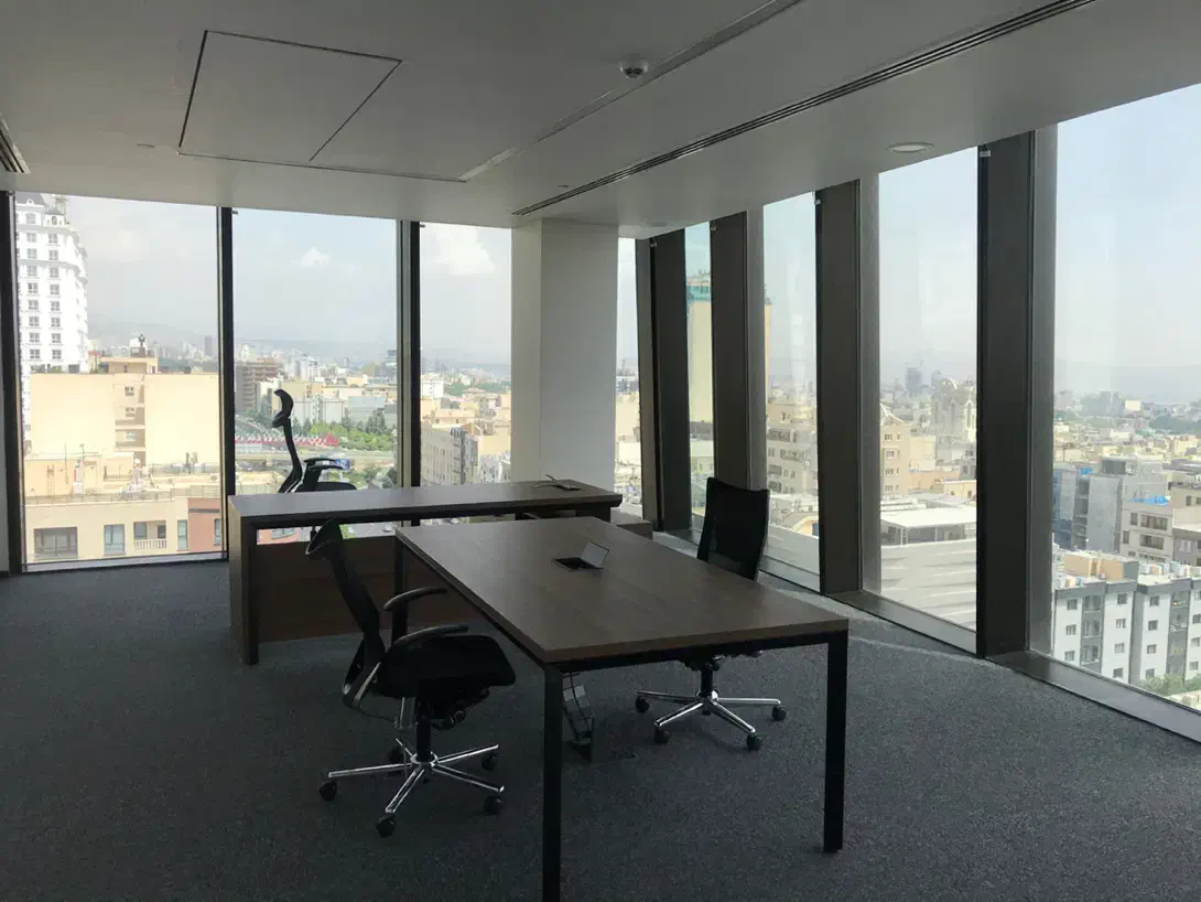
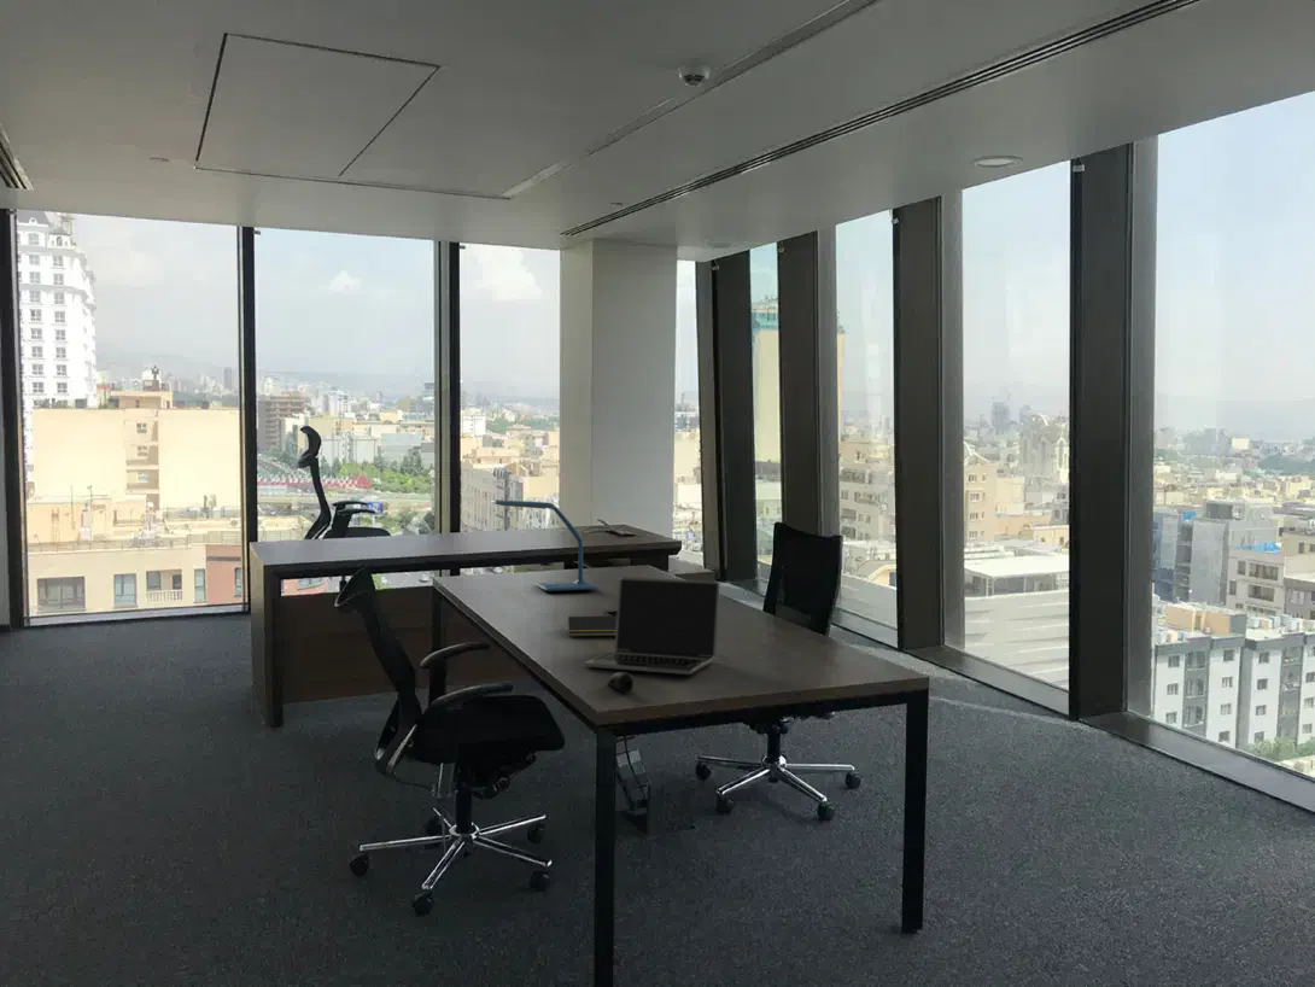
+ laptop (653, 623)
+ desk lamp (565, 524)
+ computer mouse (619, 679)
+ notepad (601, 625)
